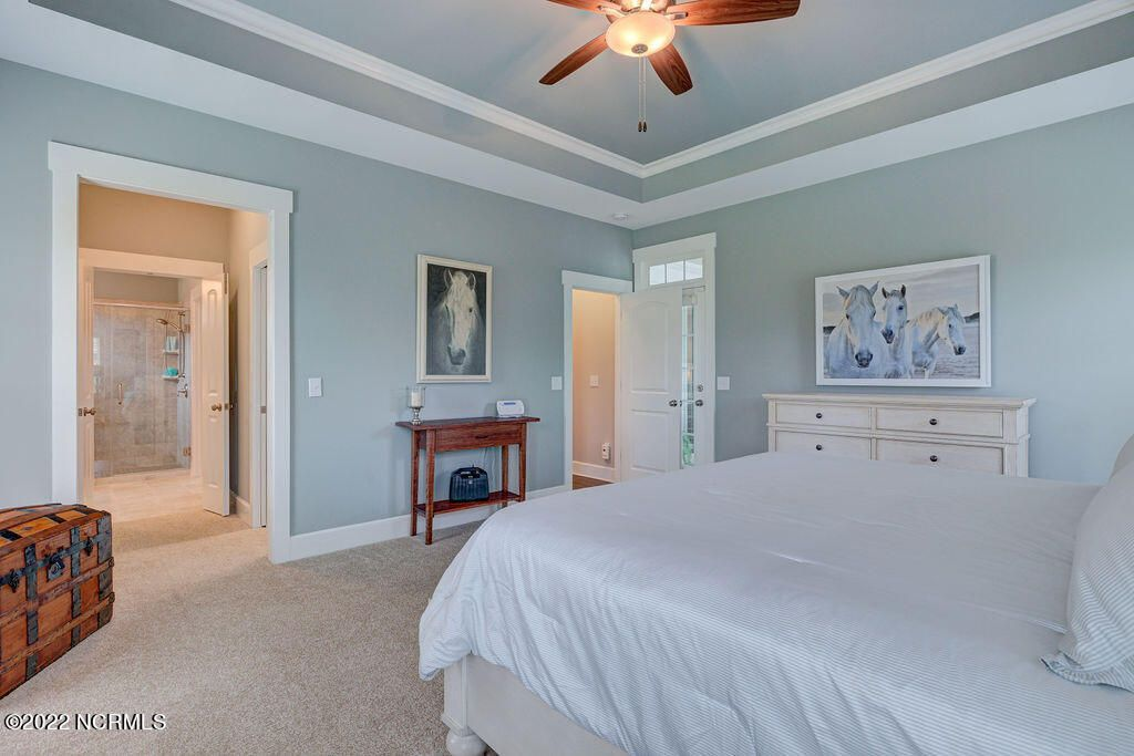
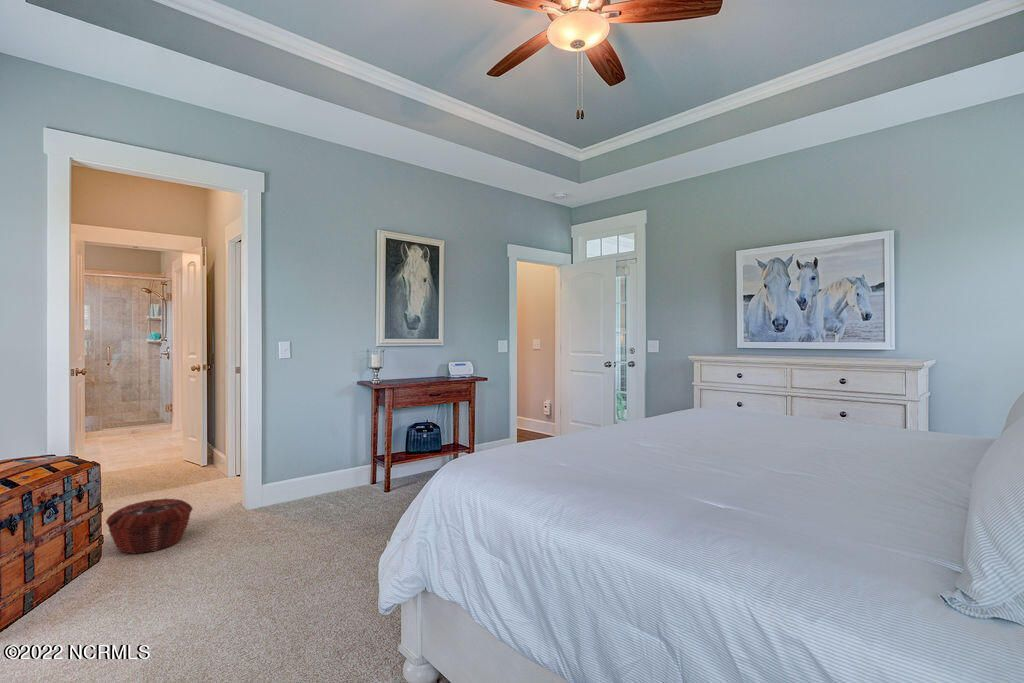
+ woven basket (150, 522)
